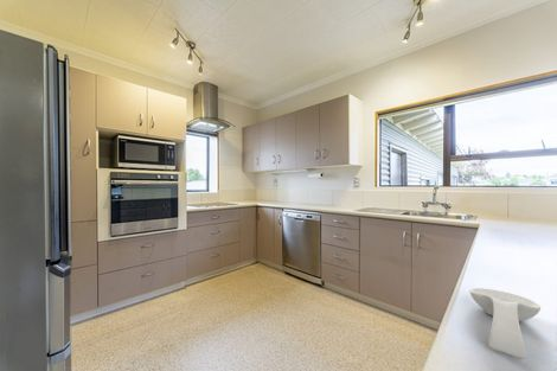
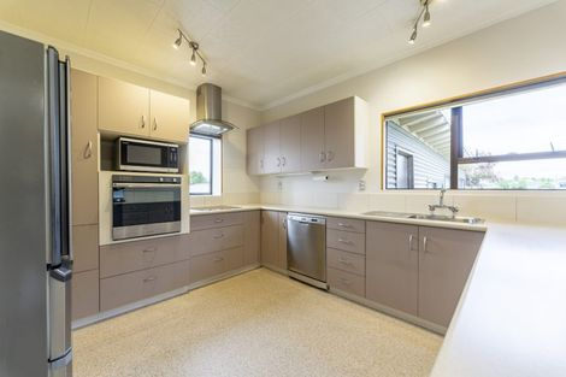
- spoon rest (504, 308)
